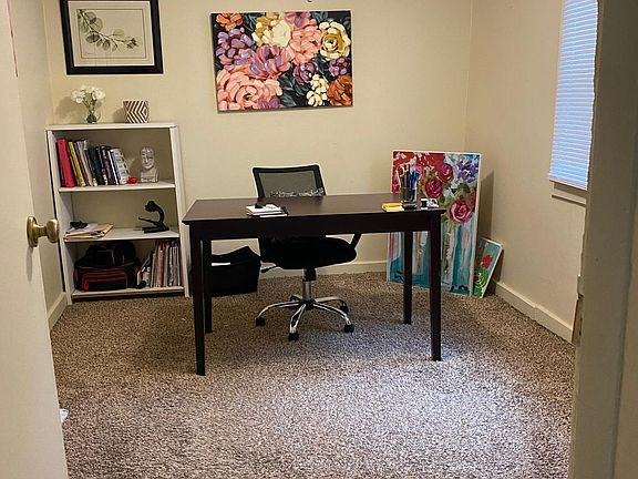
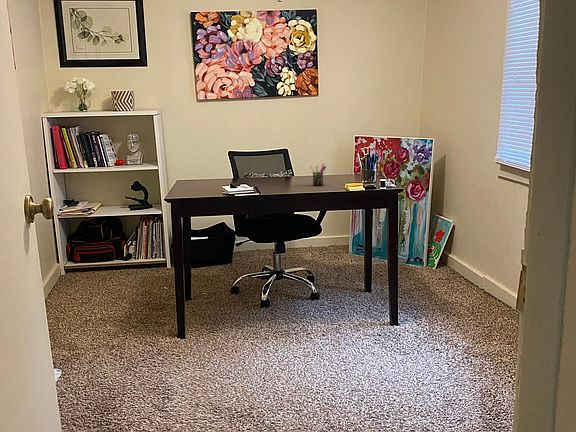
+ pen holder (318, 174)
